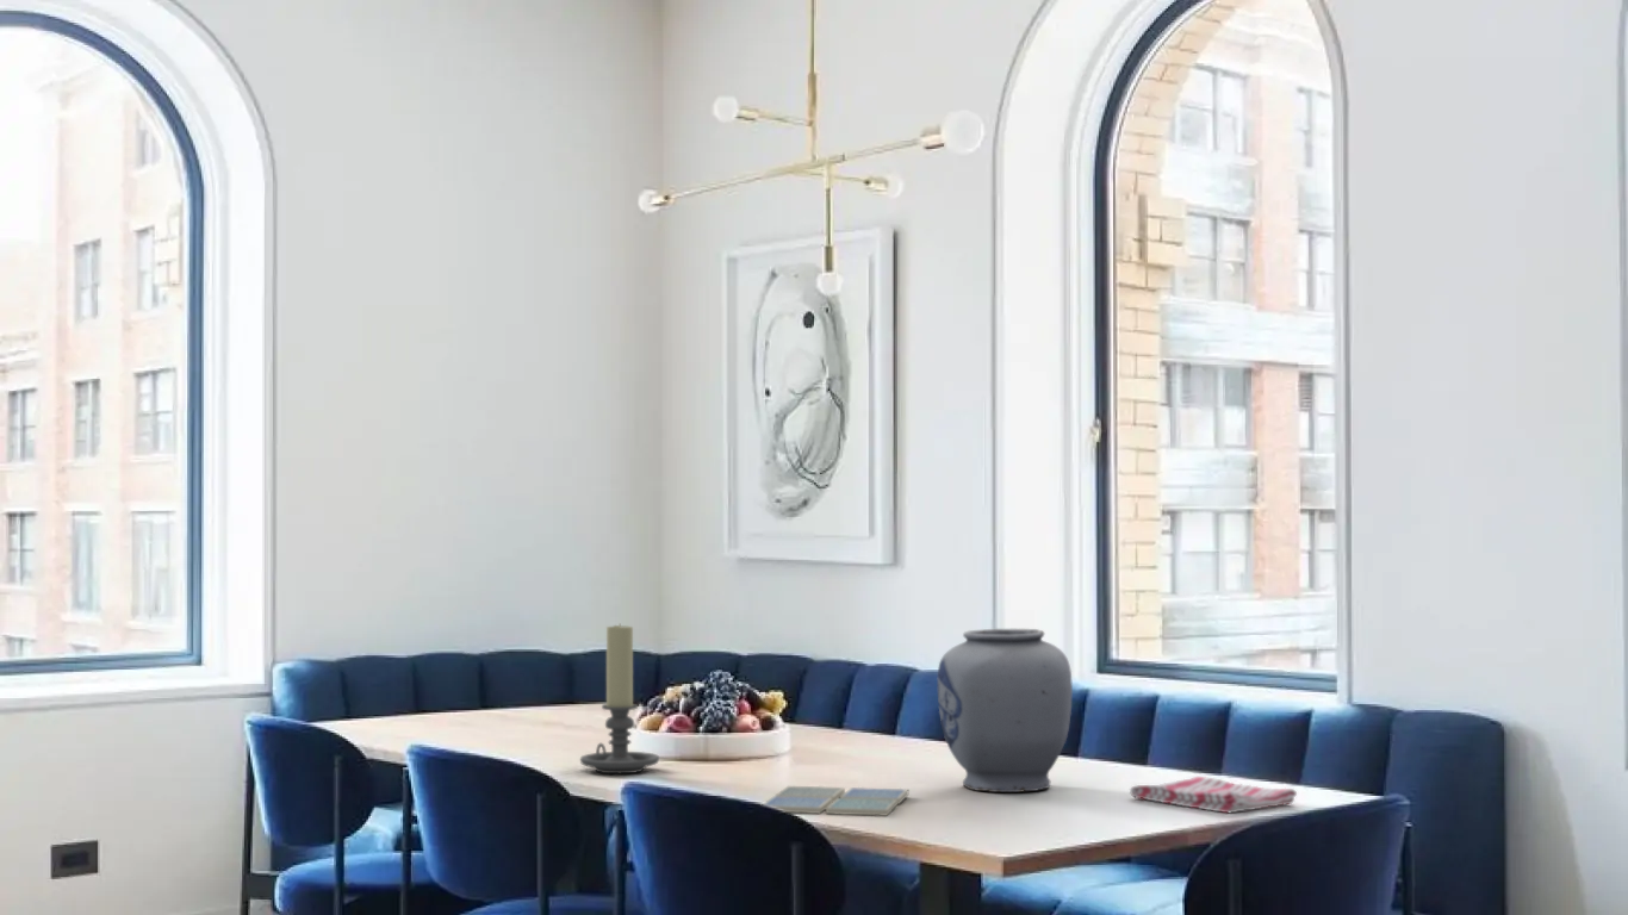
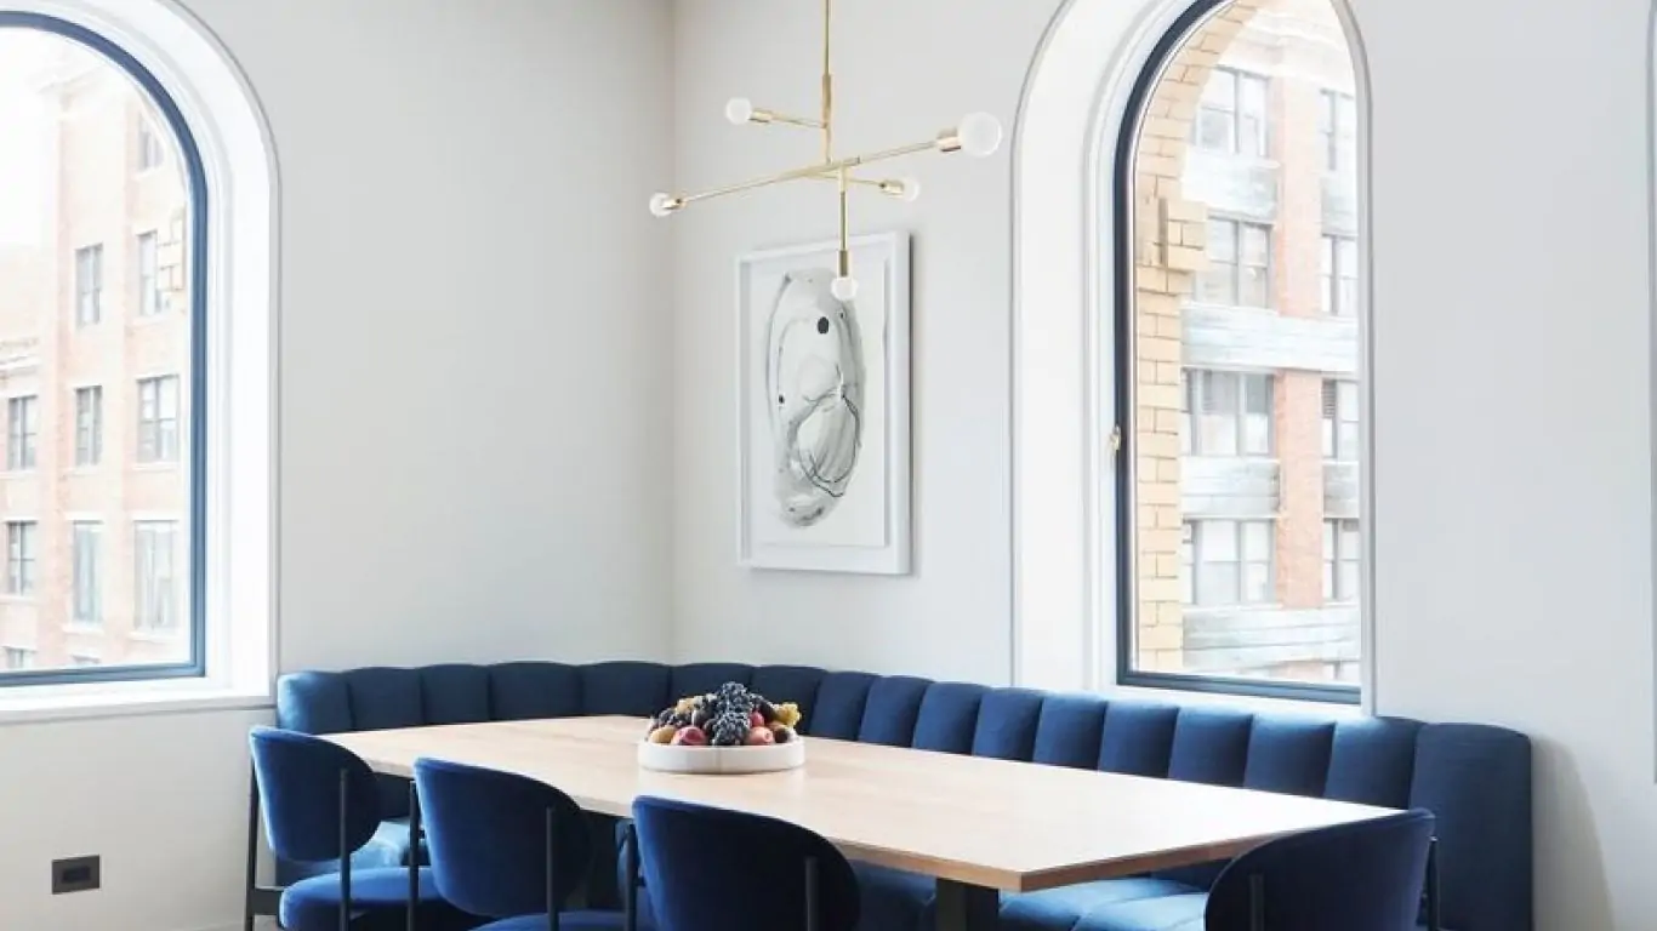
- dish towel (1212, 790)
- candle holder (616, 696)
- vase (1005, 708)
- drink coaster (835, 799)
